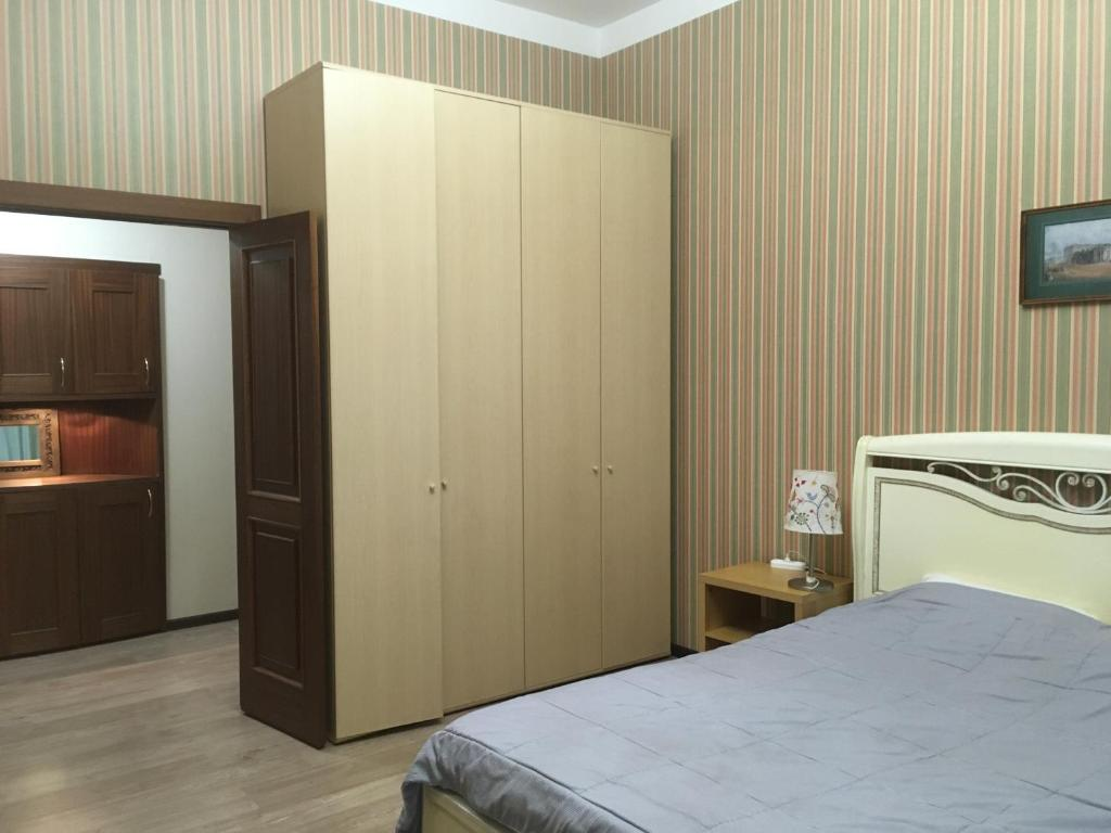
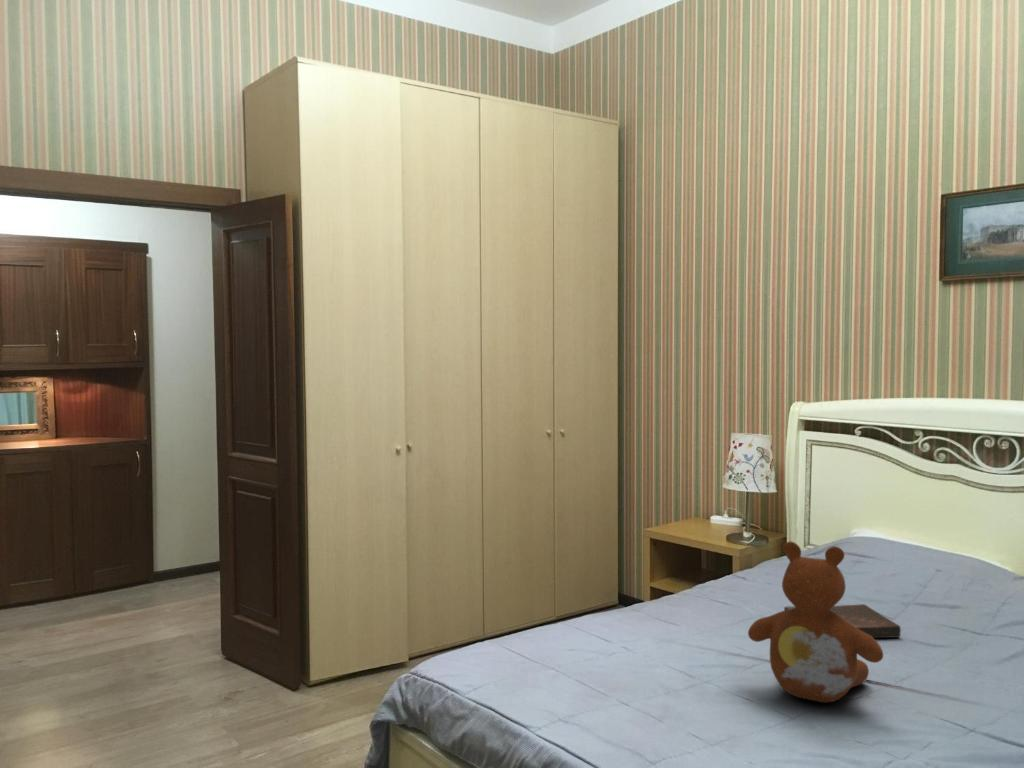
+ teddy bear (818, 615)
+ book (843, 618)
